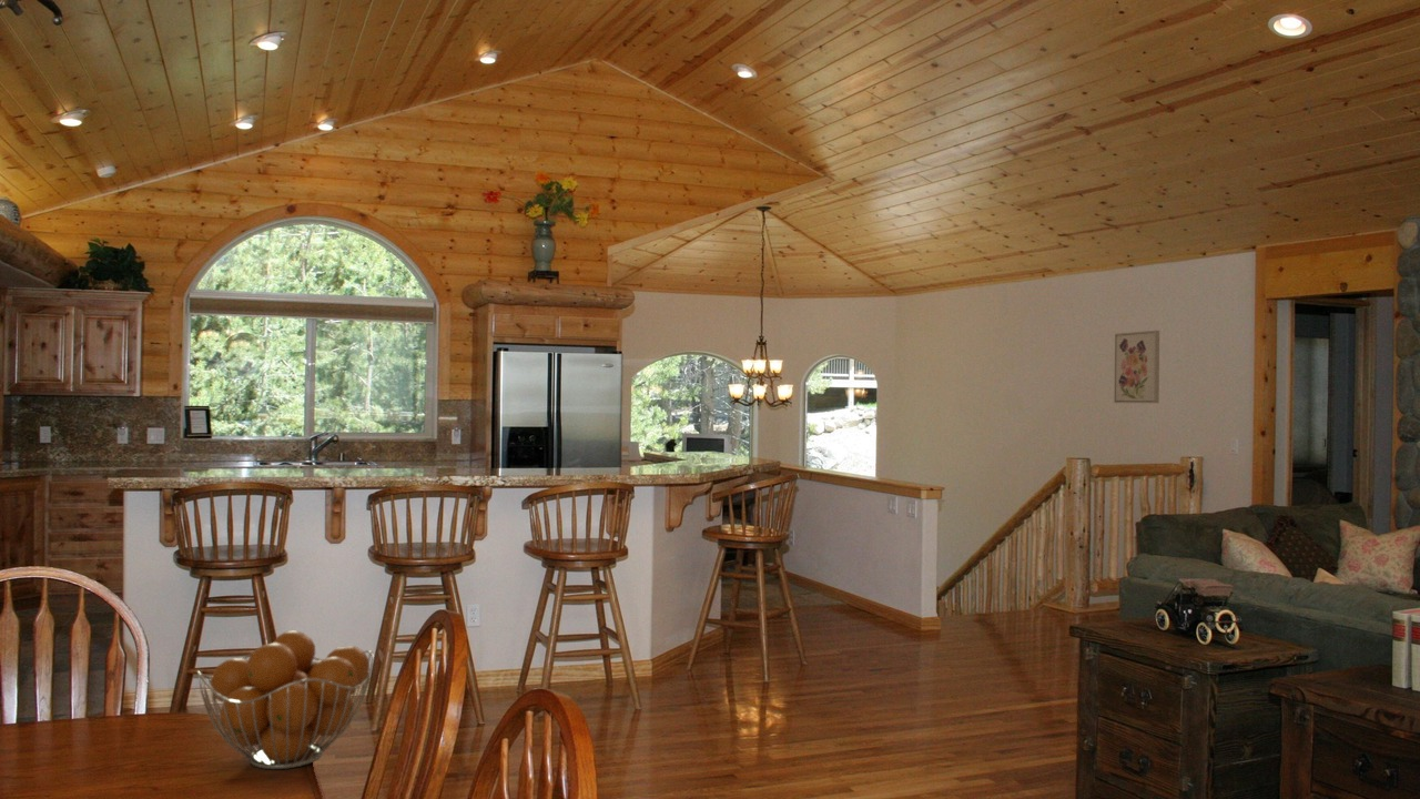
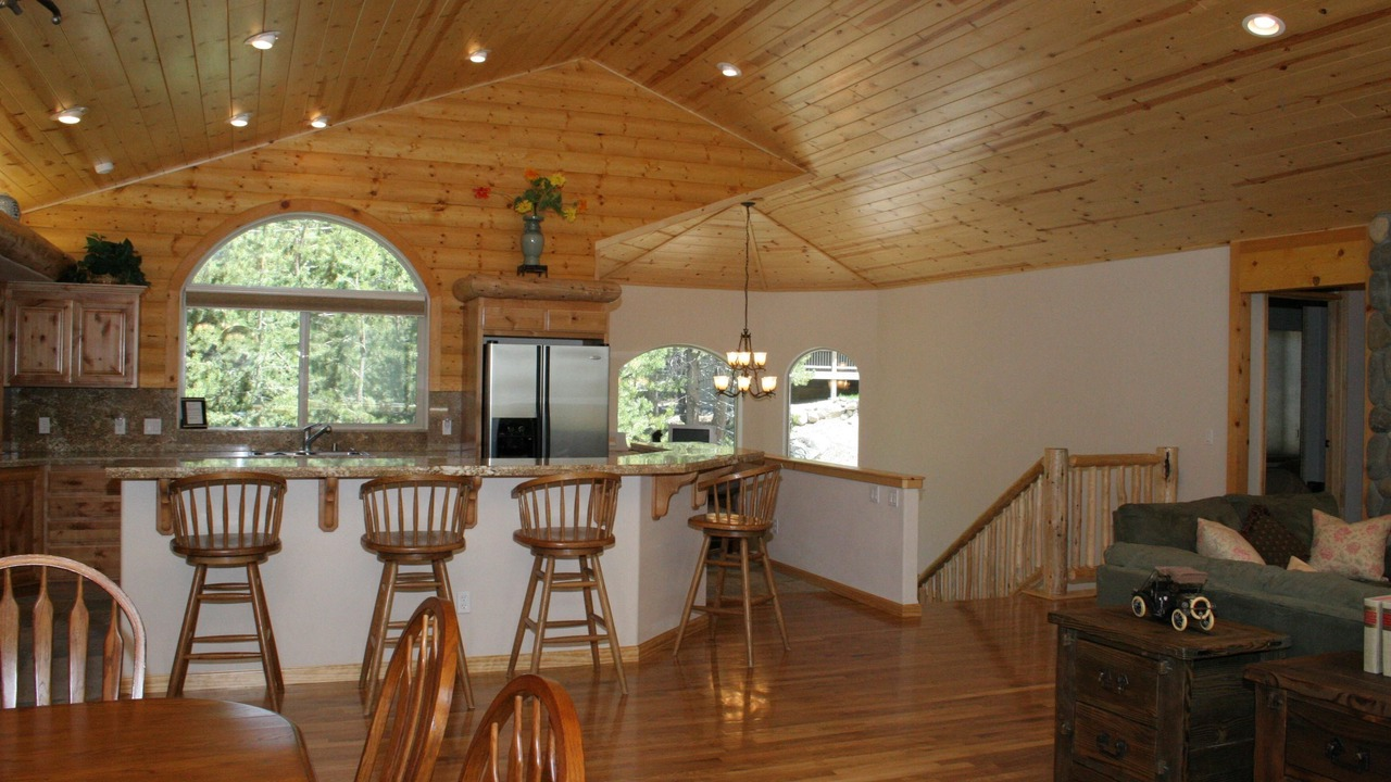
- wall art (1136, 367)
- fruit basket (287, 697)
